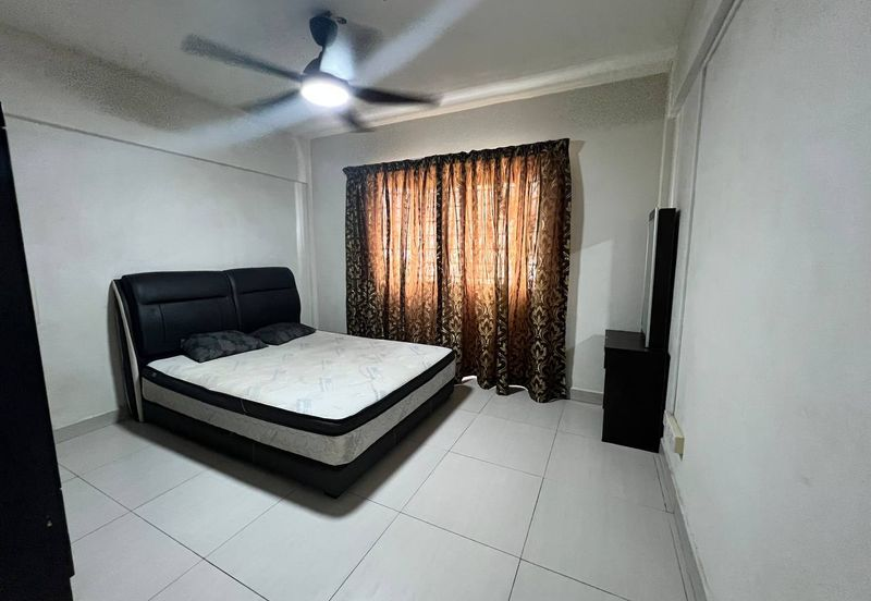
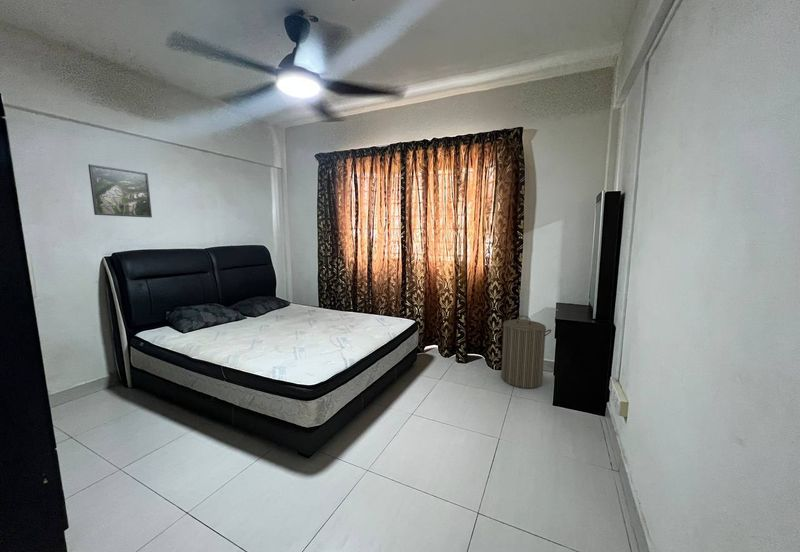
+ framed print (122, 192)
+ laundry hamper (522, 347)
